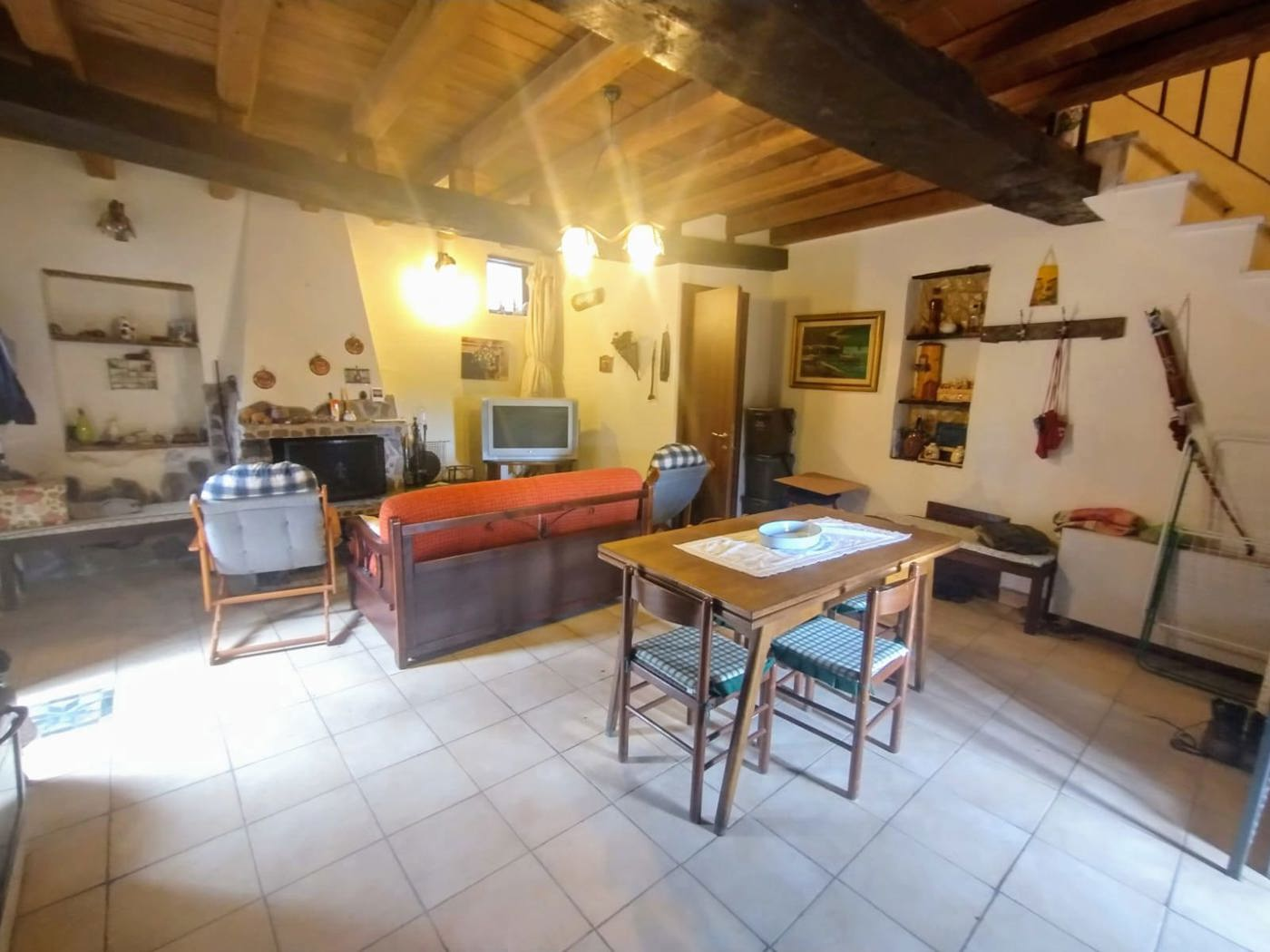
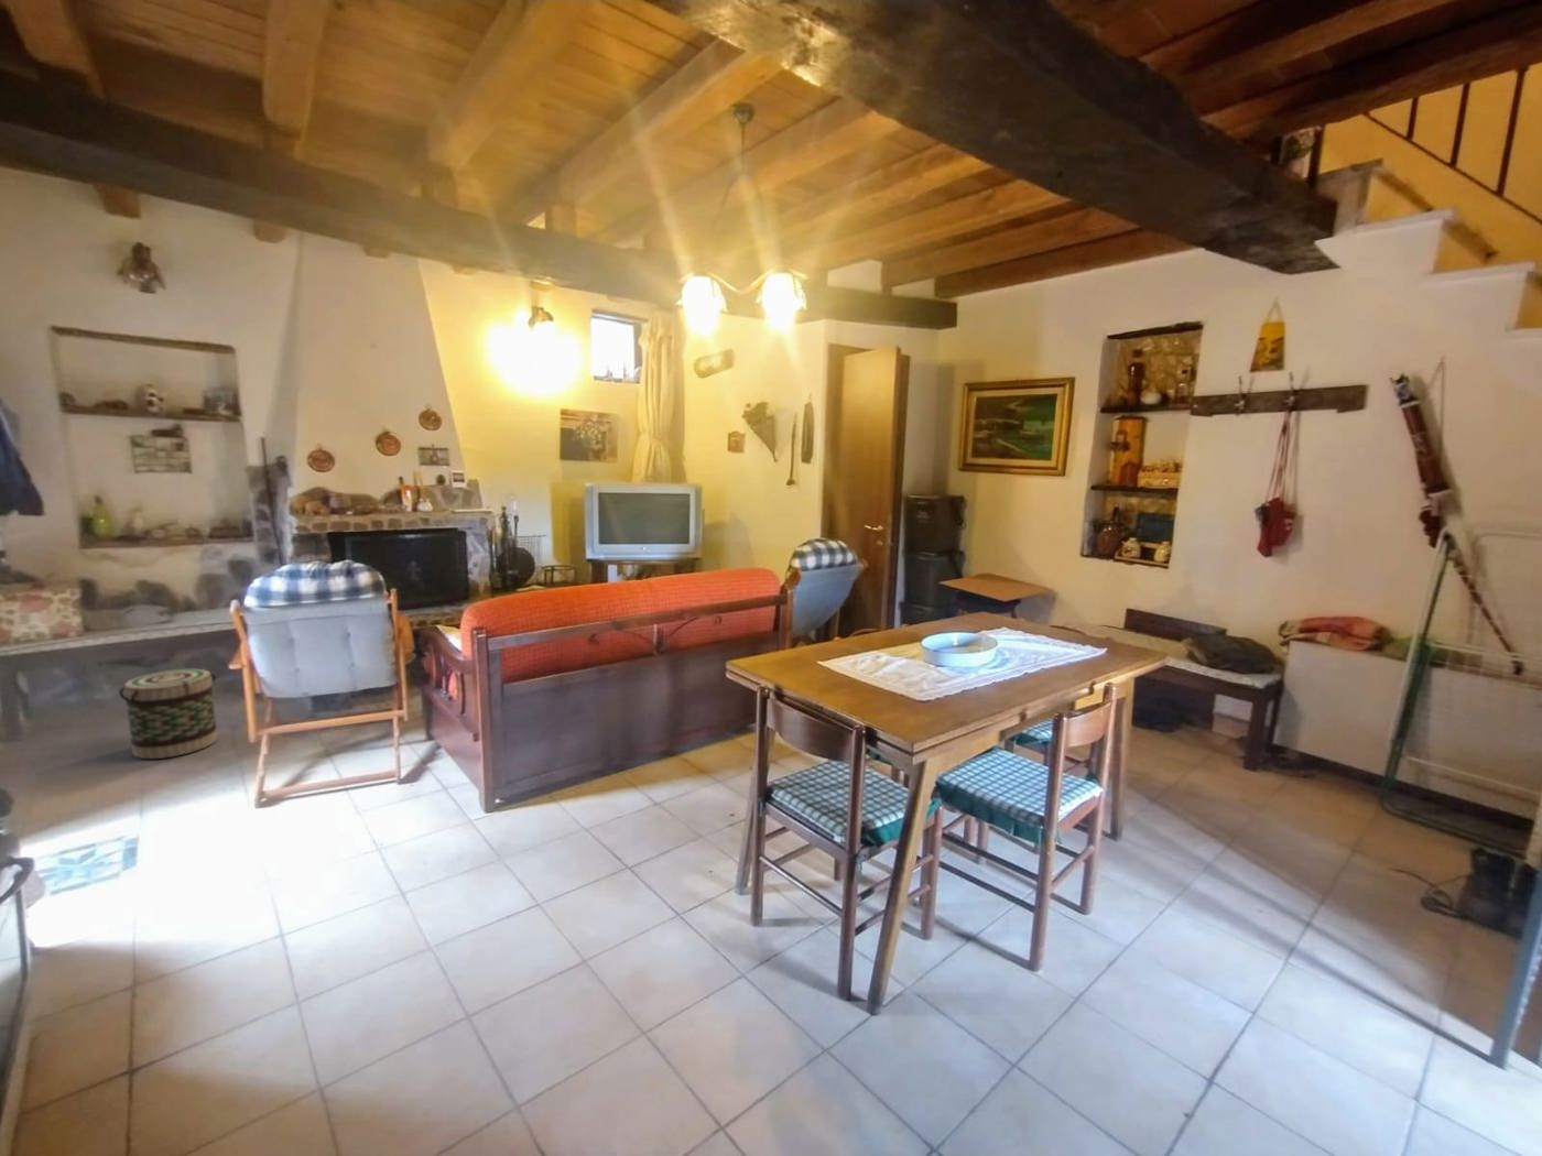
+ basket (172, 710)
